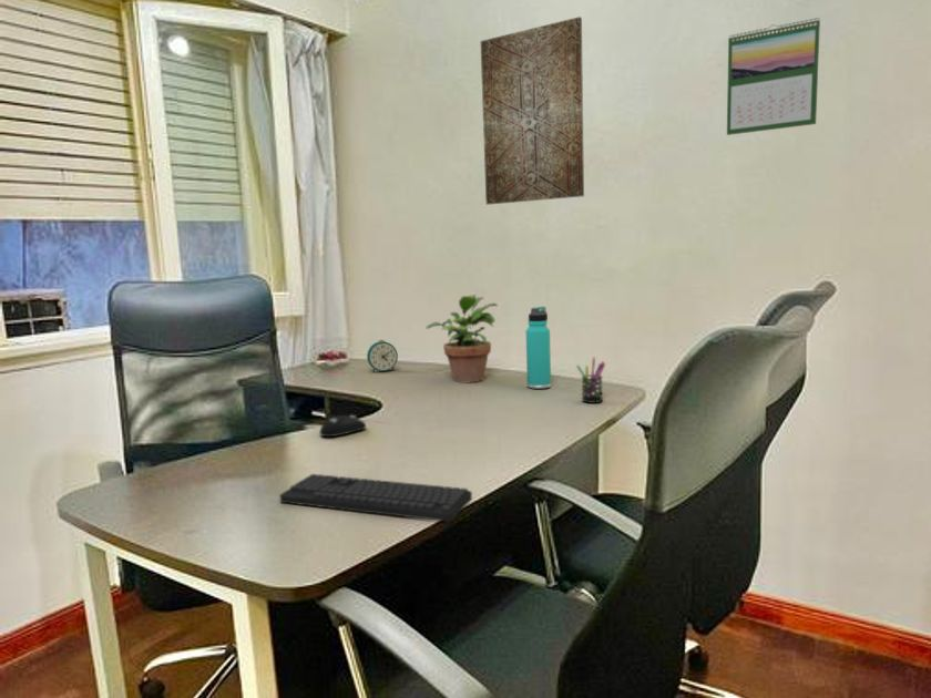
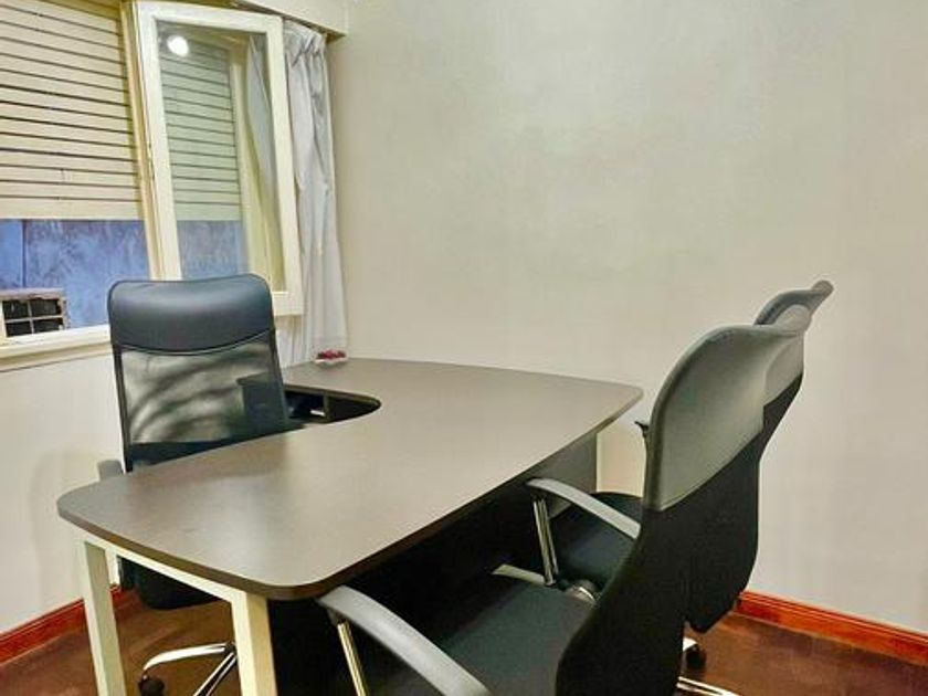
- pen holder (590, 379)
- keyboard (375, 494)
- computer mouse (341, 424)
- calendar (771, 78)
- wall art (531, 116)
- thermos bottle (538, 347)
- alarm clock (381, 355)
- potted plant (463, 336)
